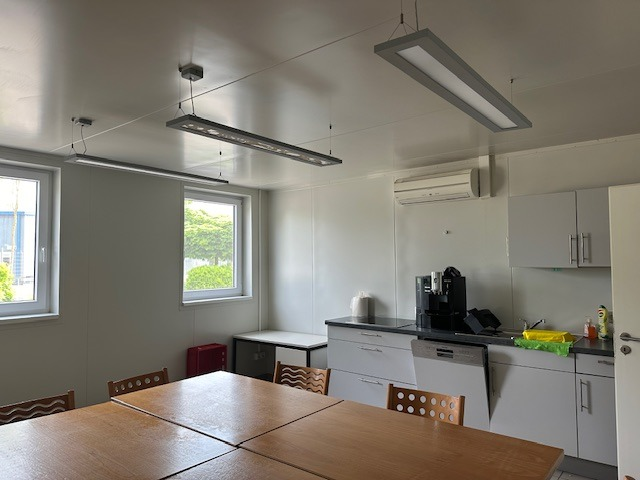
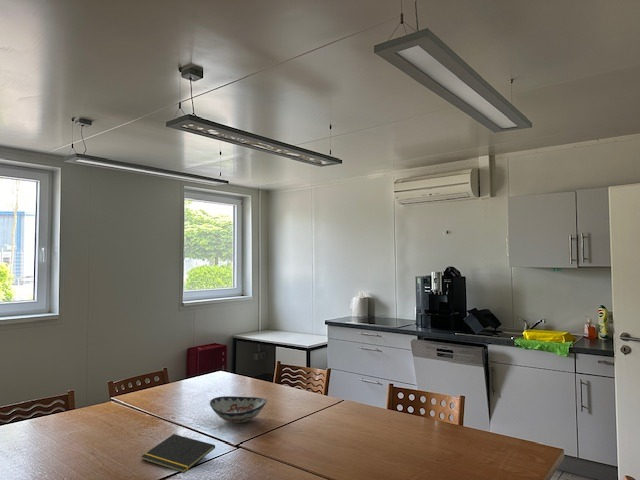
+ notepad (178, 452)
+ decorative bowl (238, 410)
